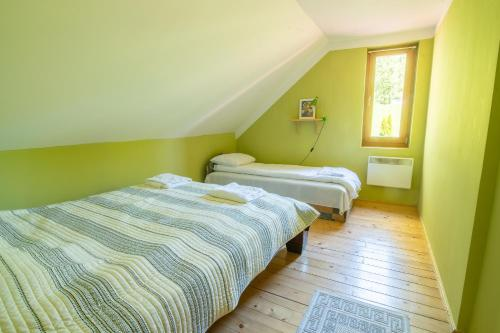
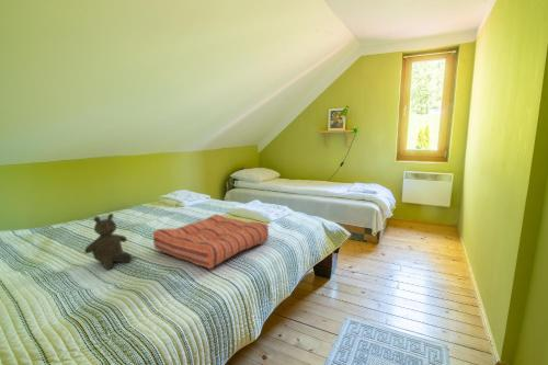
+ teddy bear (110, 239)
+ seat cushion (214, 236)
